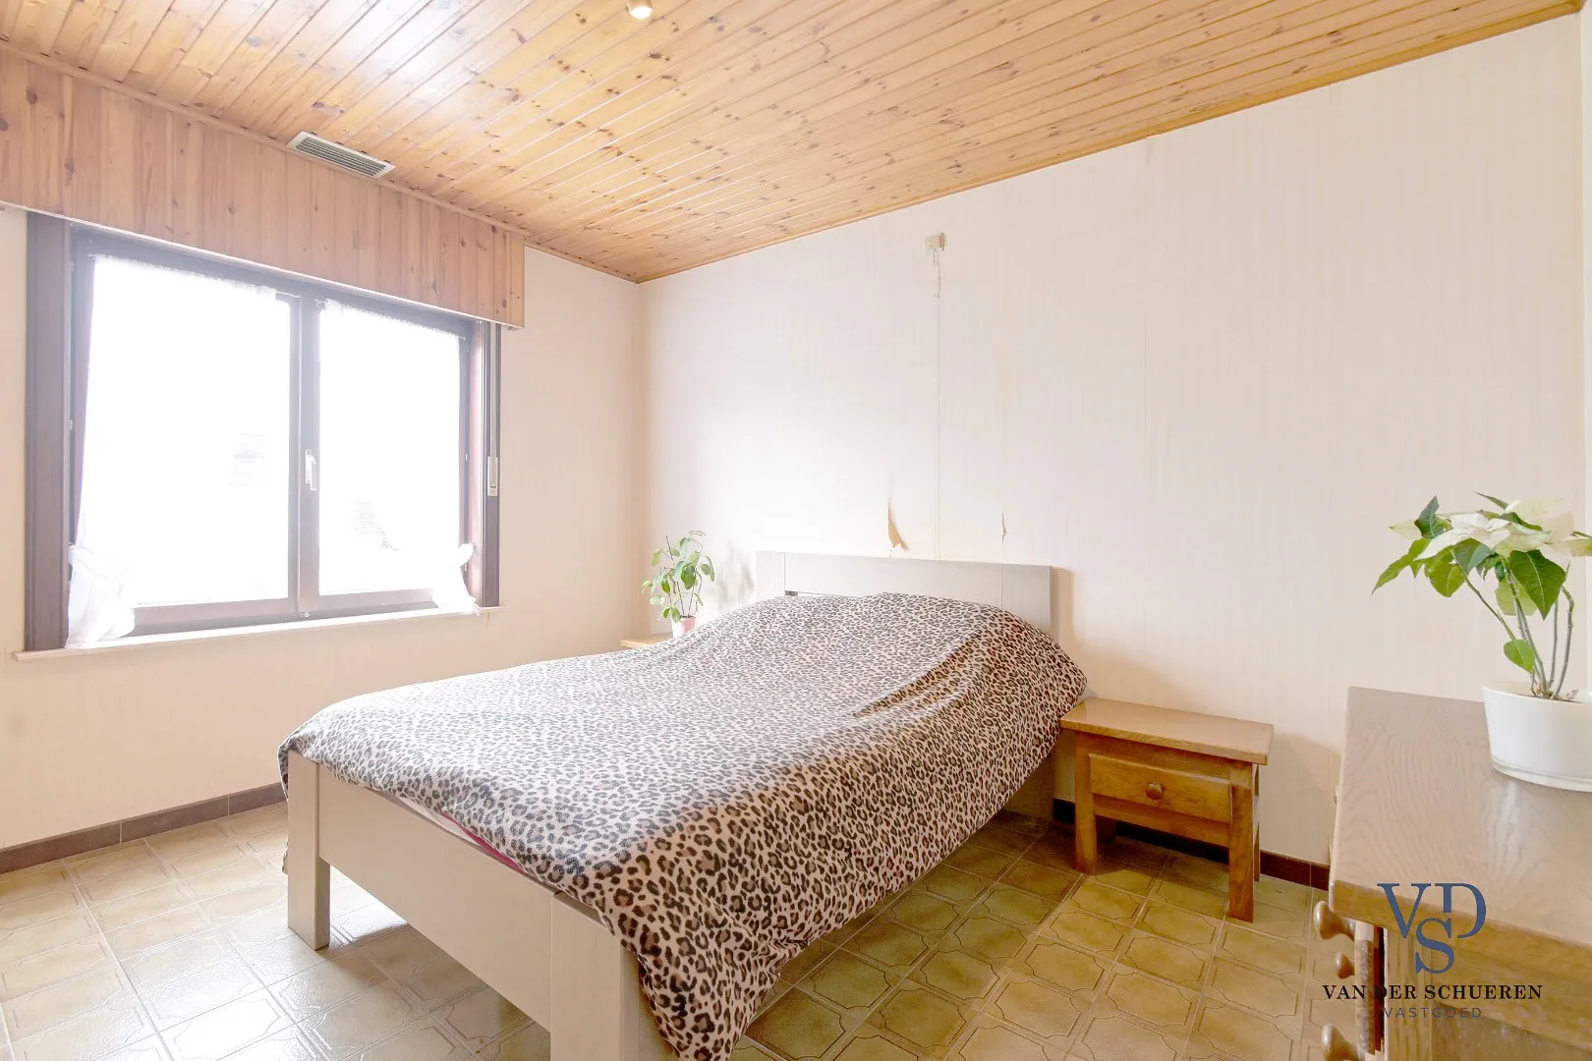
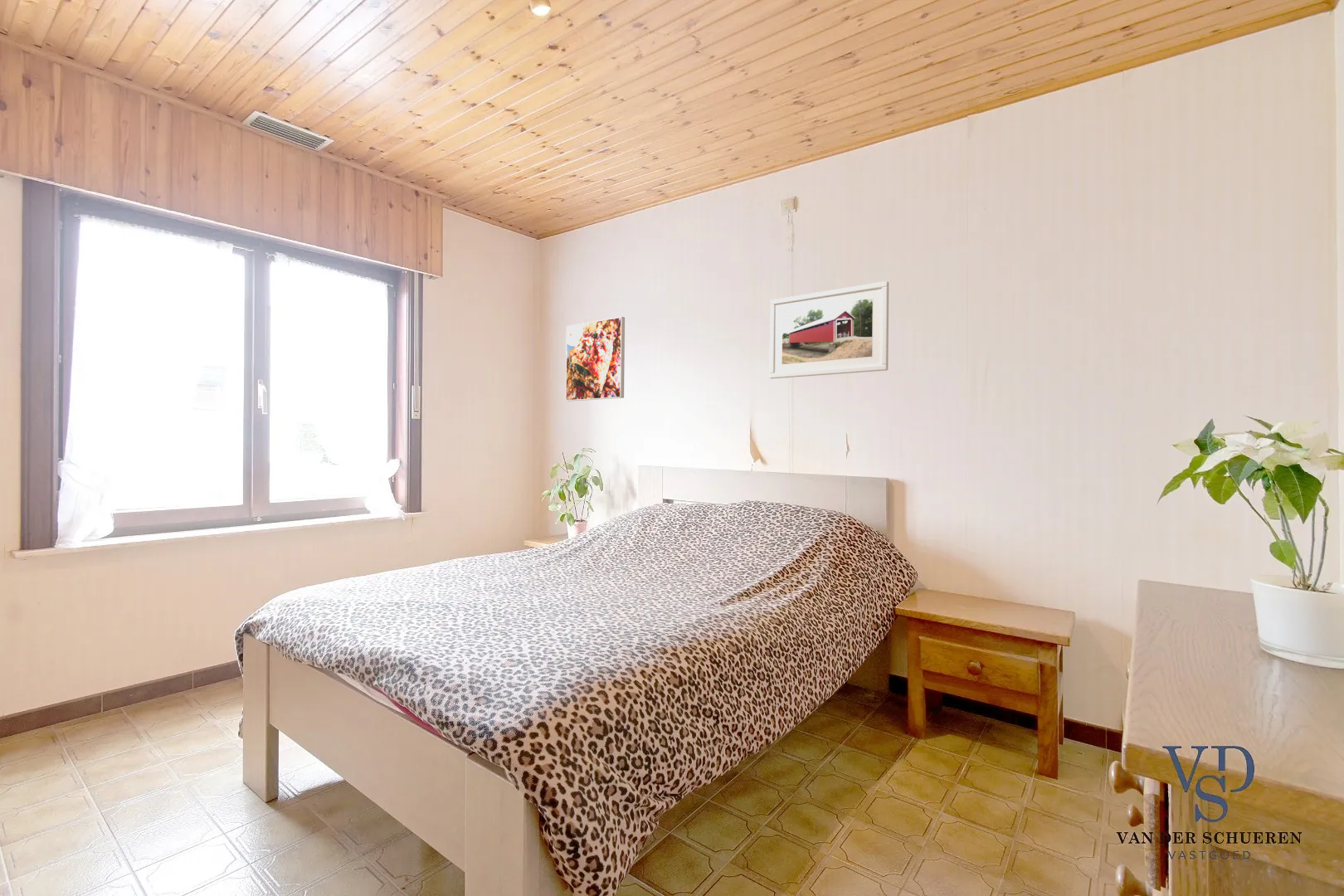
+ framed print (594, 360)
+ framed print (825, 333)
